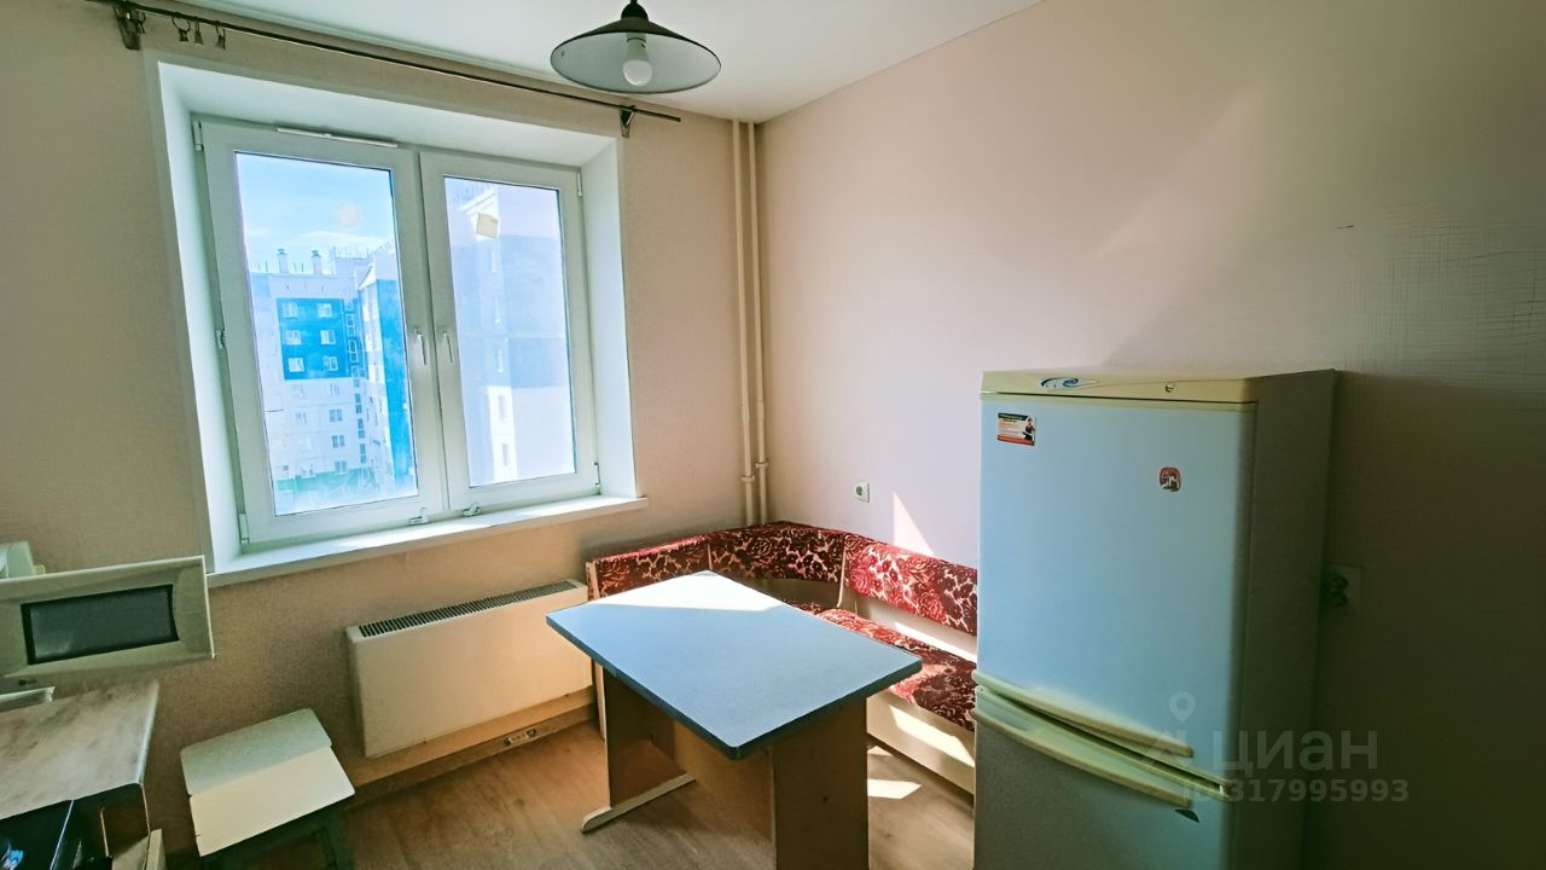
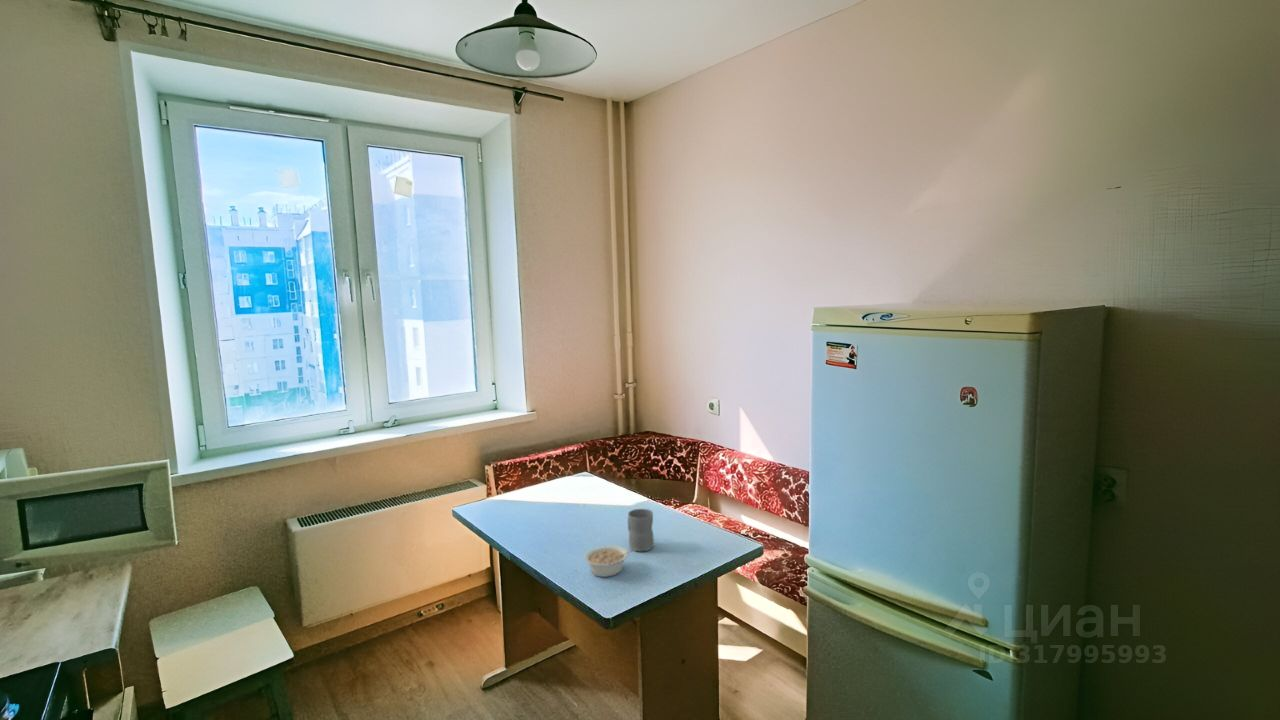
+ legume (608, 560)
+ mug (638, 528)
